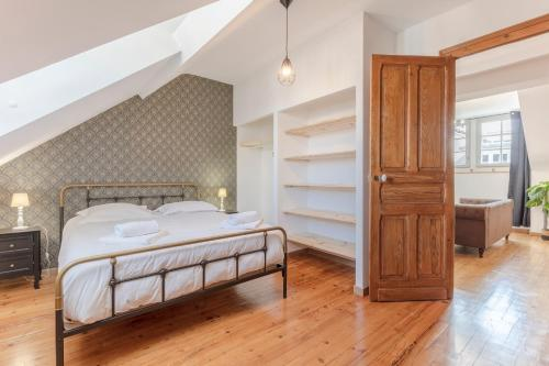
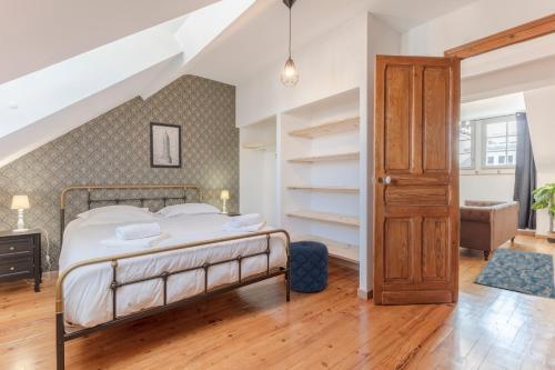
+ wall art (165, 146)
+ rug (518, 266)
+ pouf (305, 263)
